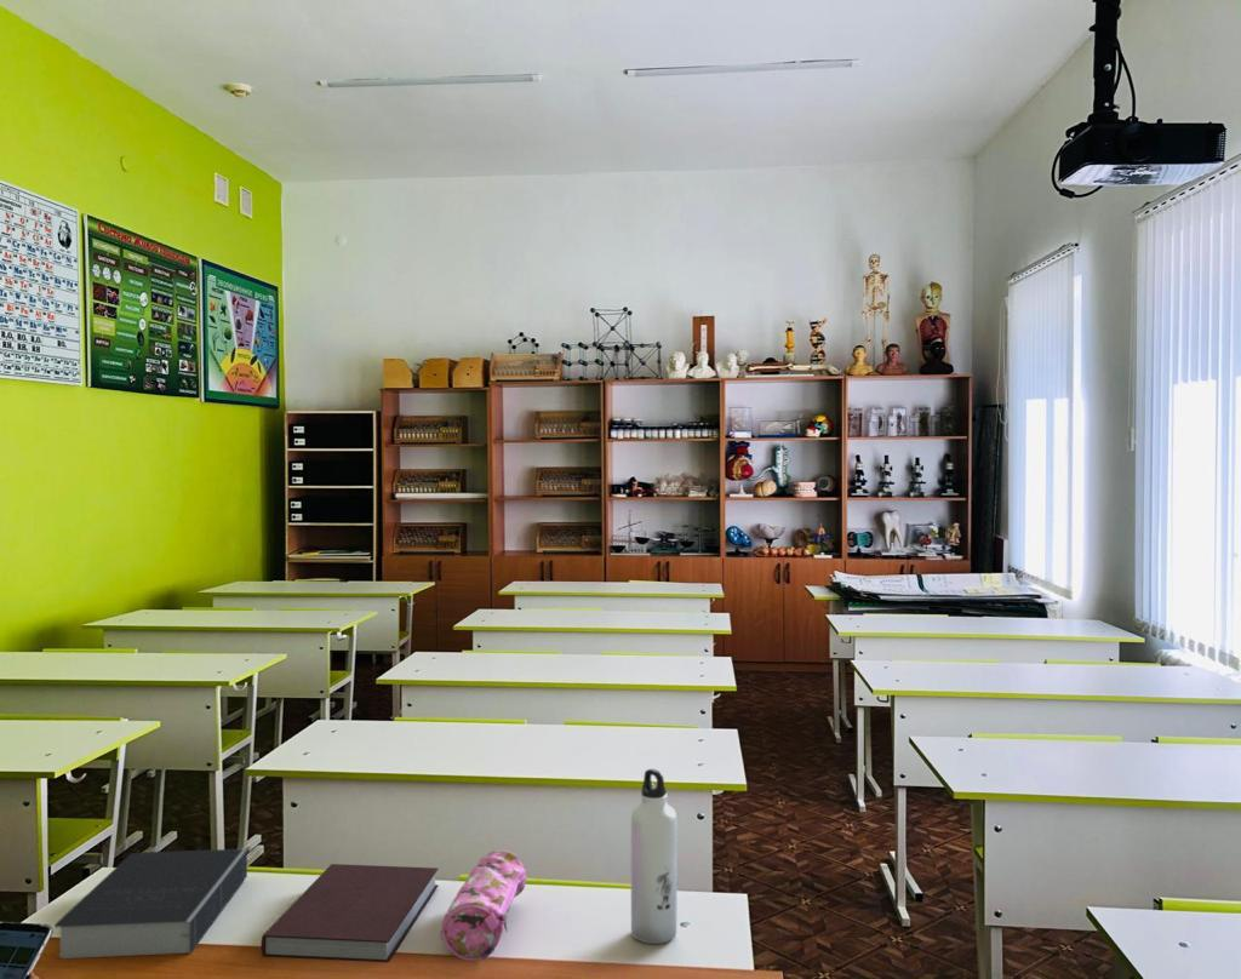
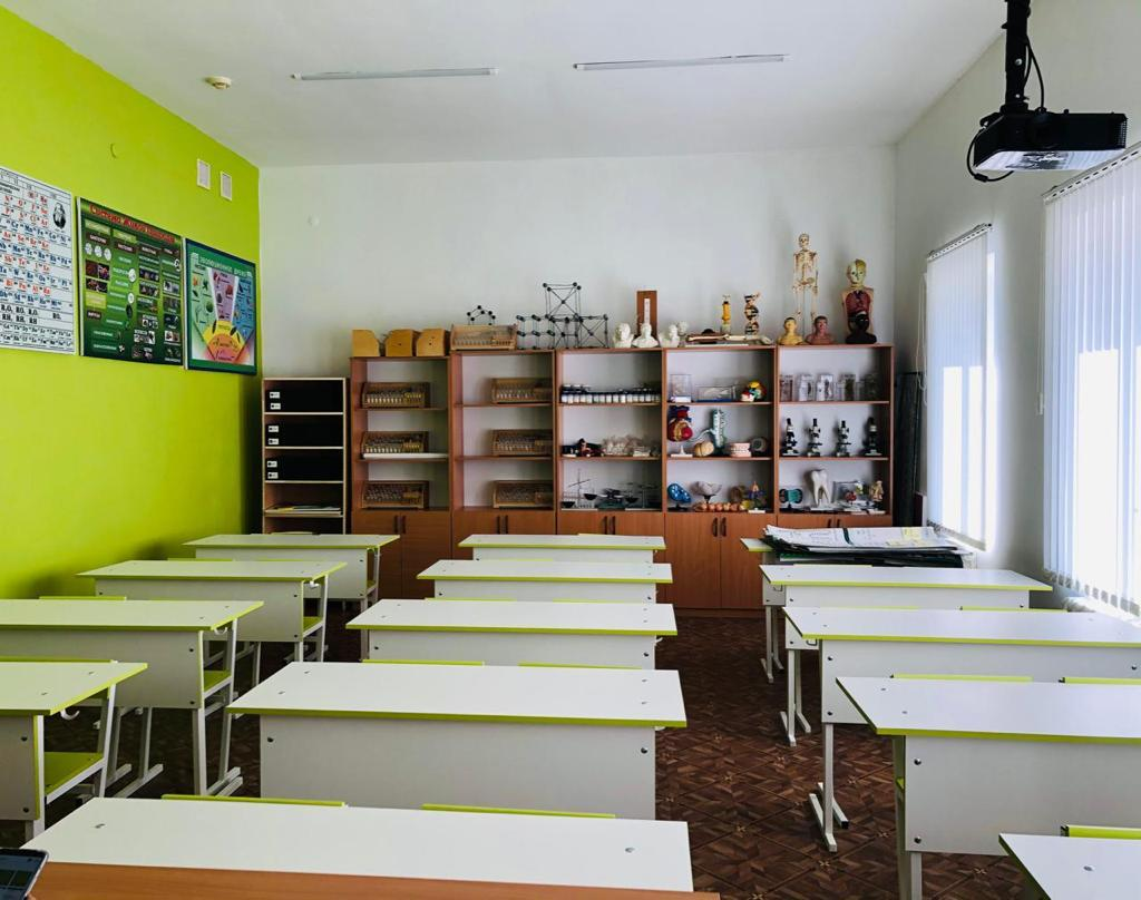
- notebook (356, 909)
- water bottle (653, 852)
- book (165, 892)
- pencil case (486, 900)
